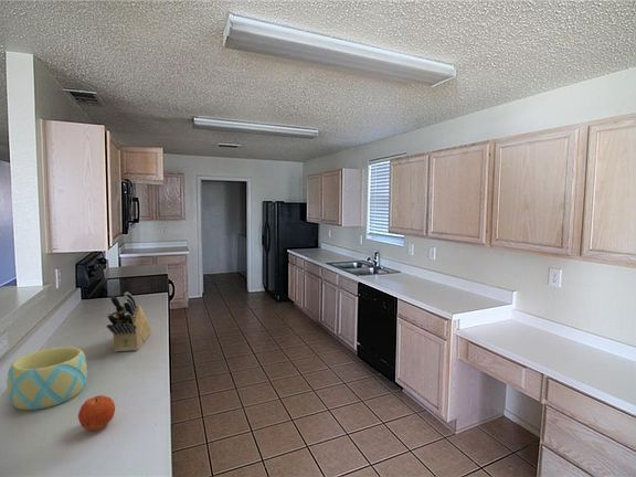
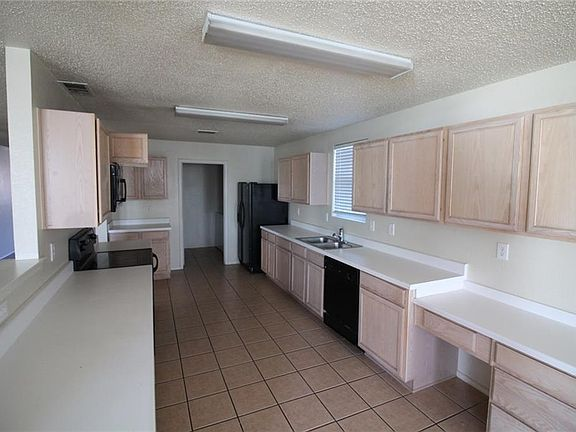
- fruit (97, 412)
- bowl (49, 375)
- knife block (129, 316)
